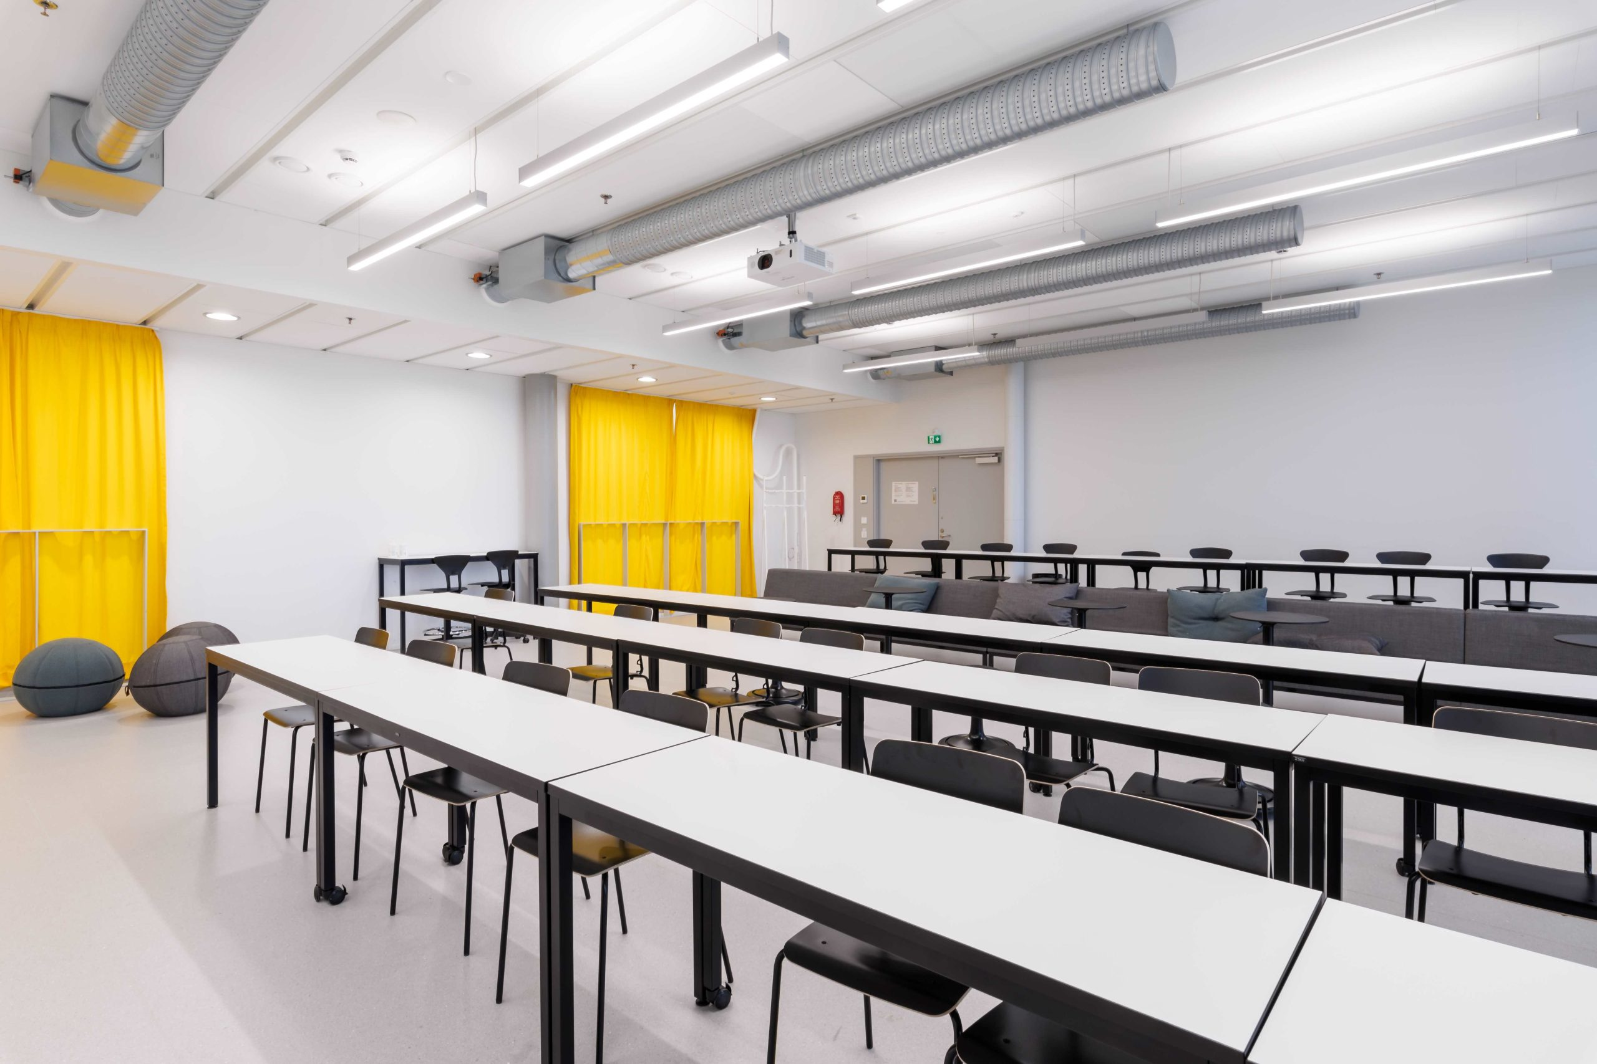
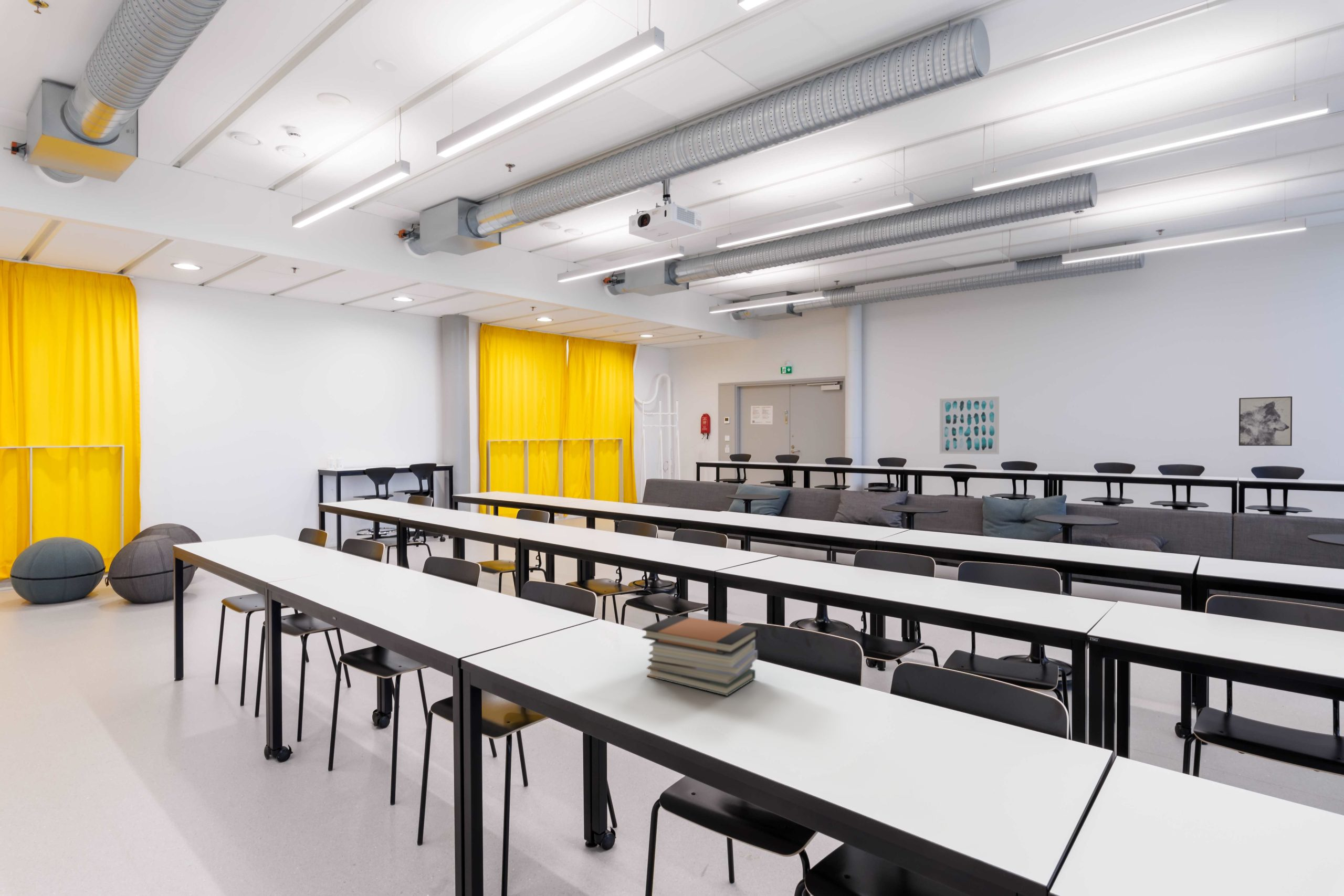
+ book stack (701, 653)
+ wall art (968, 426)
+ wall art (1265, 421)
